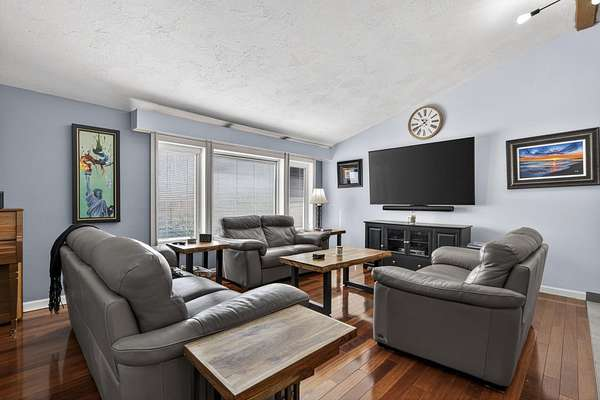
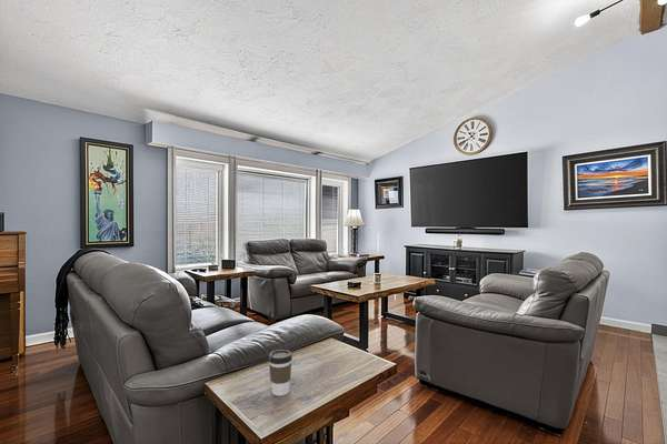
+ coffee cup (280, 372)
